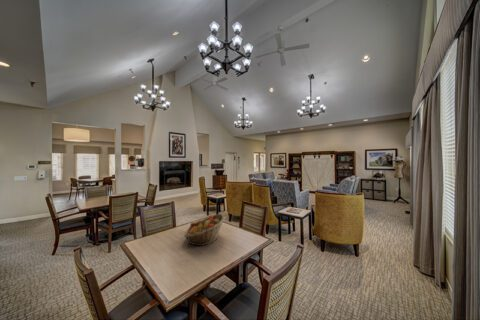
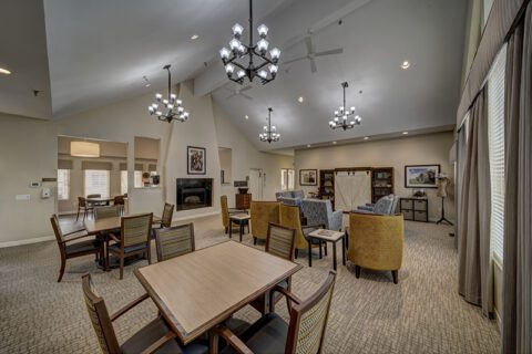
- fruit basket (205, 228)
